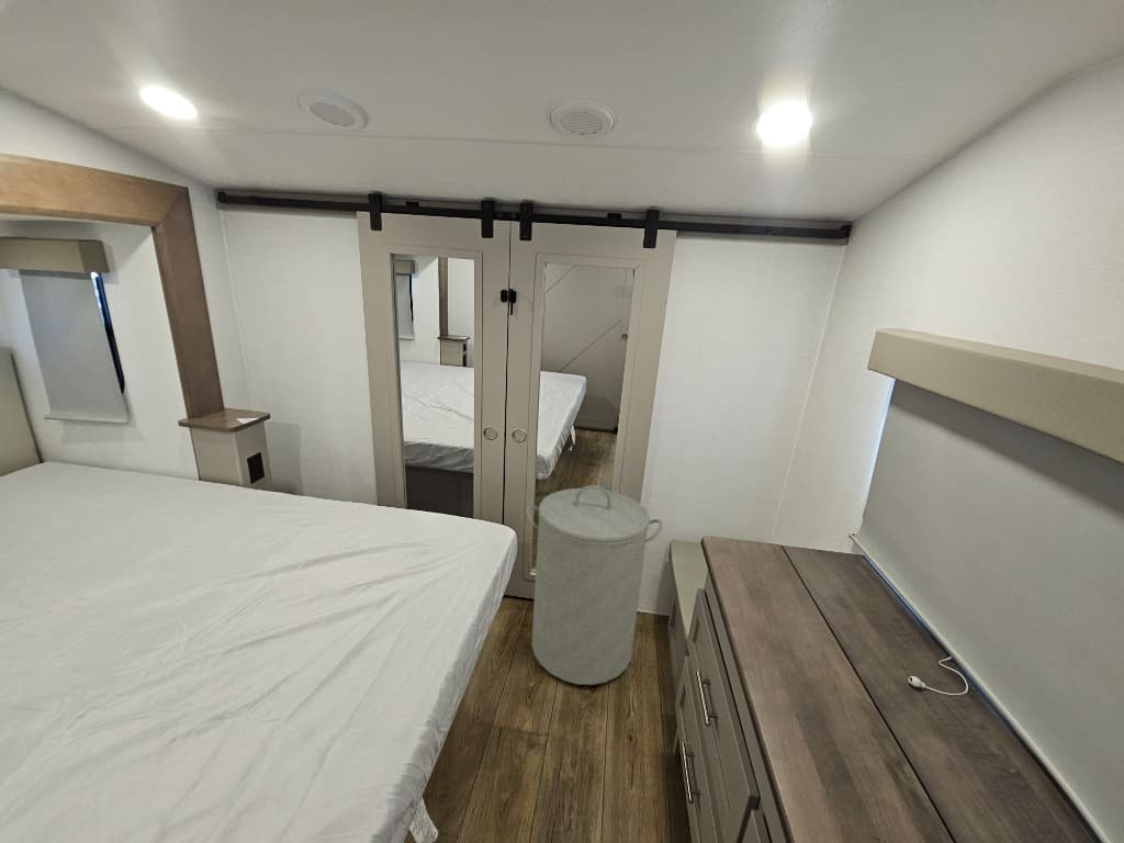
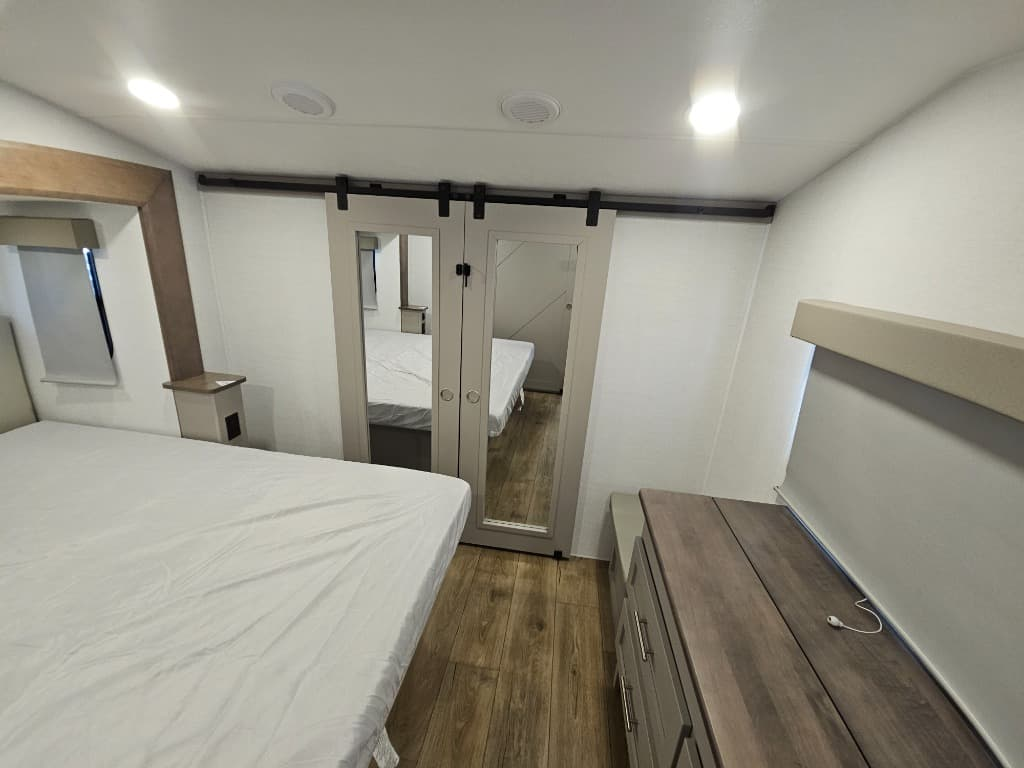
- laundry hamper (588, 569)
